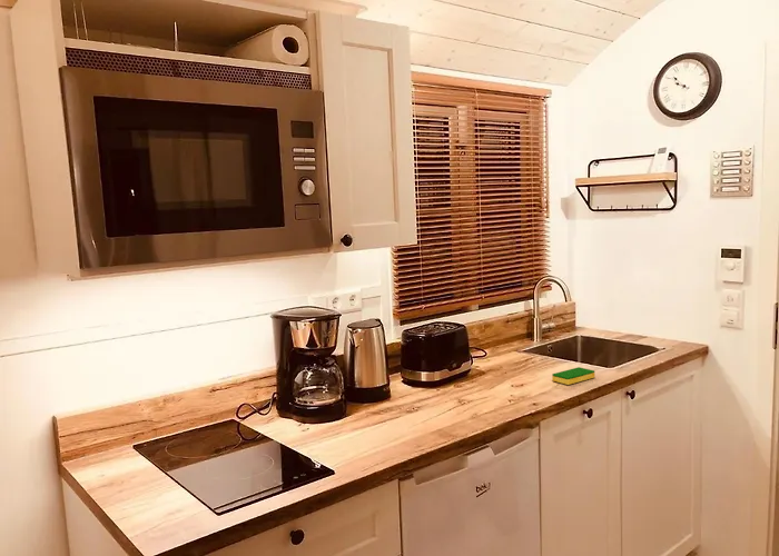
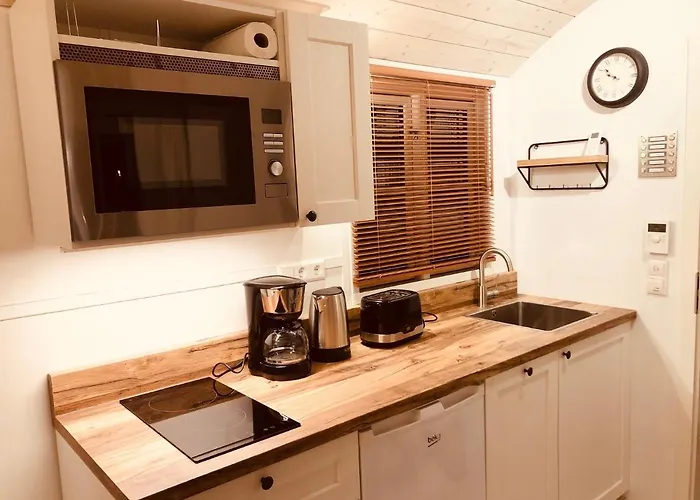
- dish sponge (573, 375)
